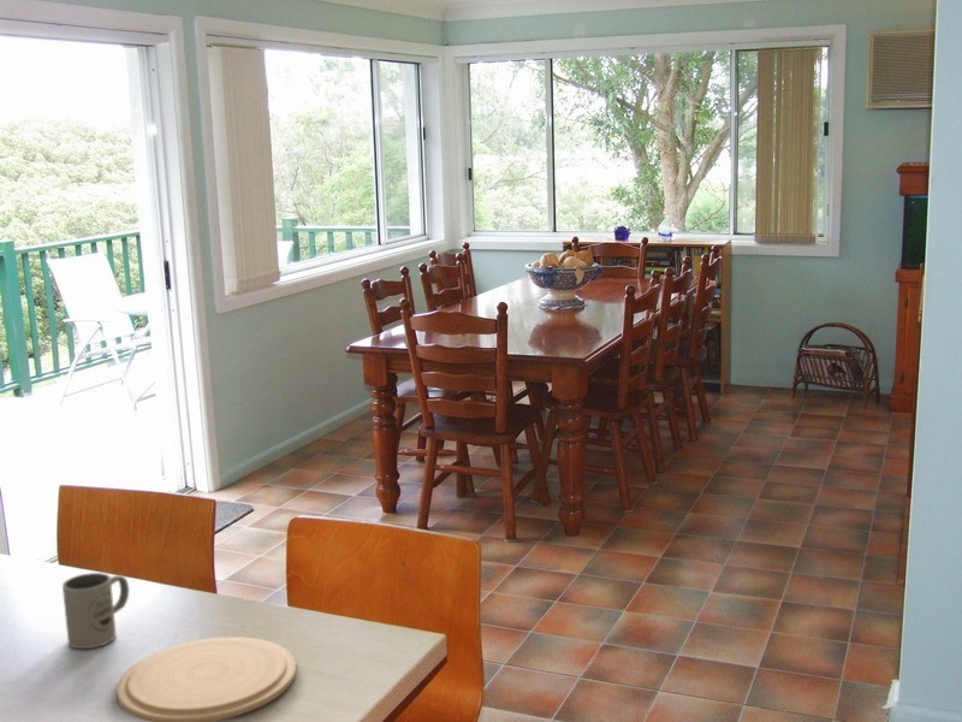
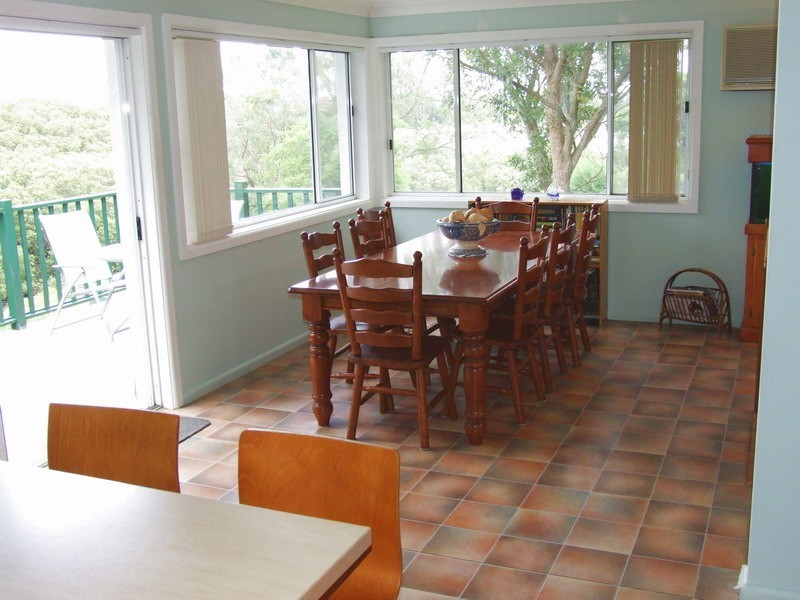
- plate (208, 675)
- mug (100, 605)
